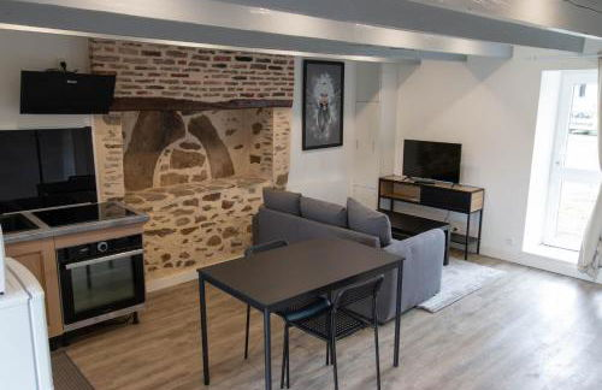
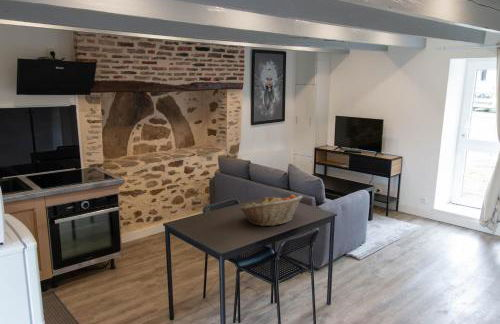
+ fruit basket (271, 207)
